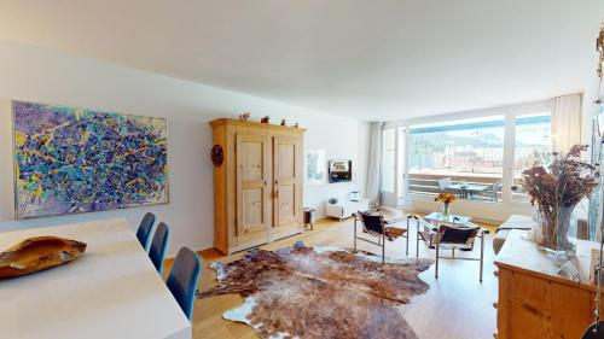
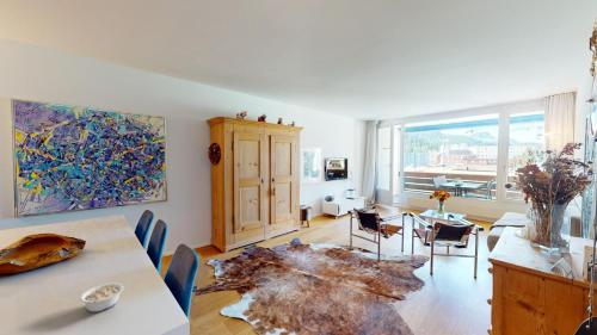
+ legume (103, 297)
